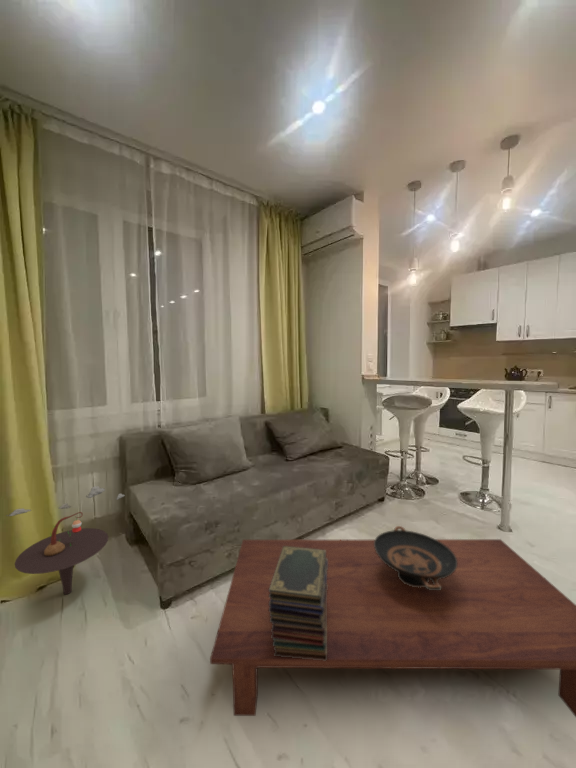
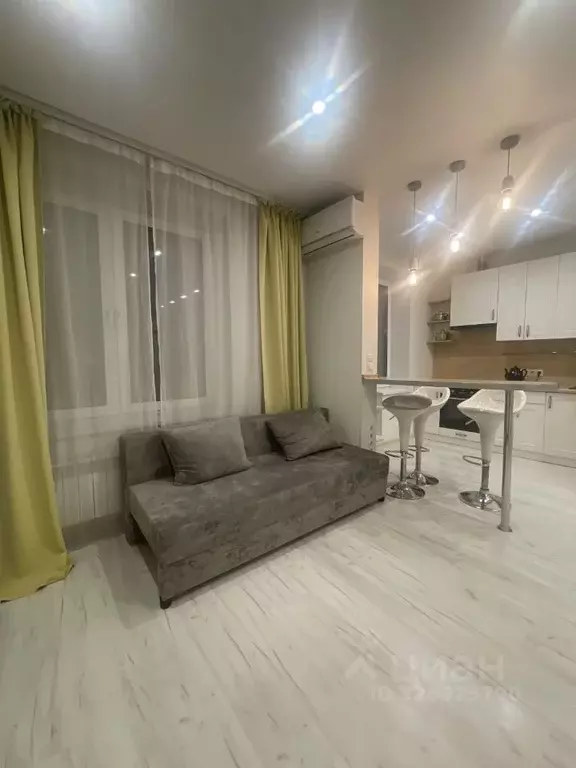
- coffee table (389, 614)
- decorative bowl (413, 562)
- side table (75, 540)
- book stack (300, 596)
